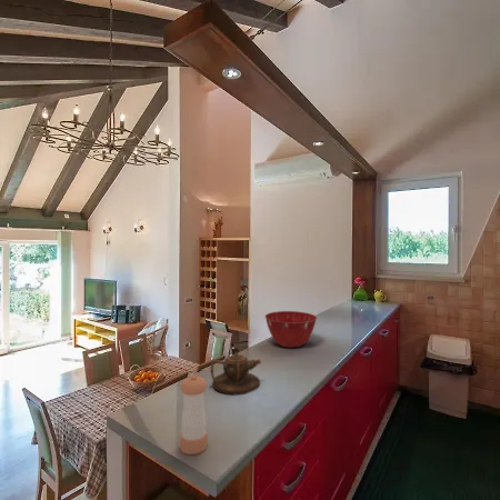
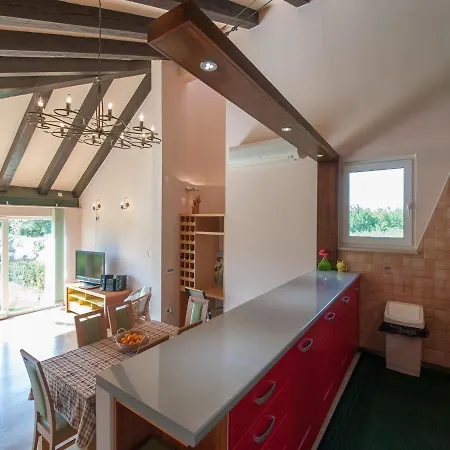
- teapot (236, 366)
- pepper shaker (193, 410)
- mixing bowl (290, 329)
